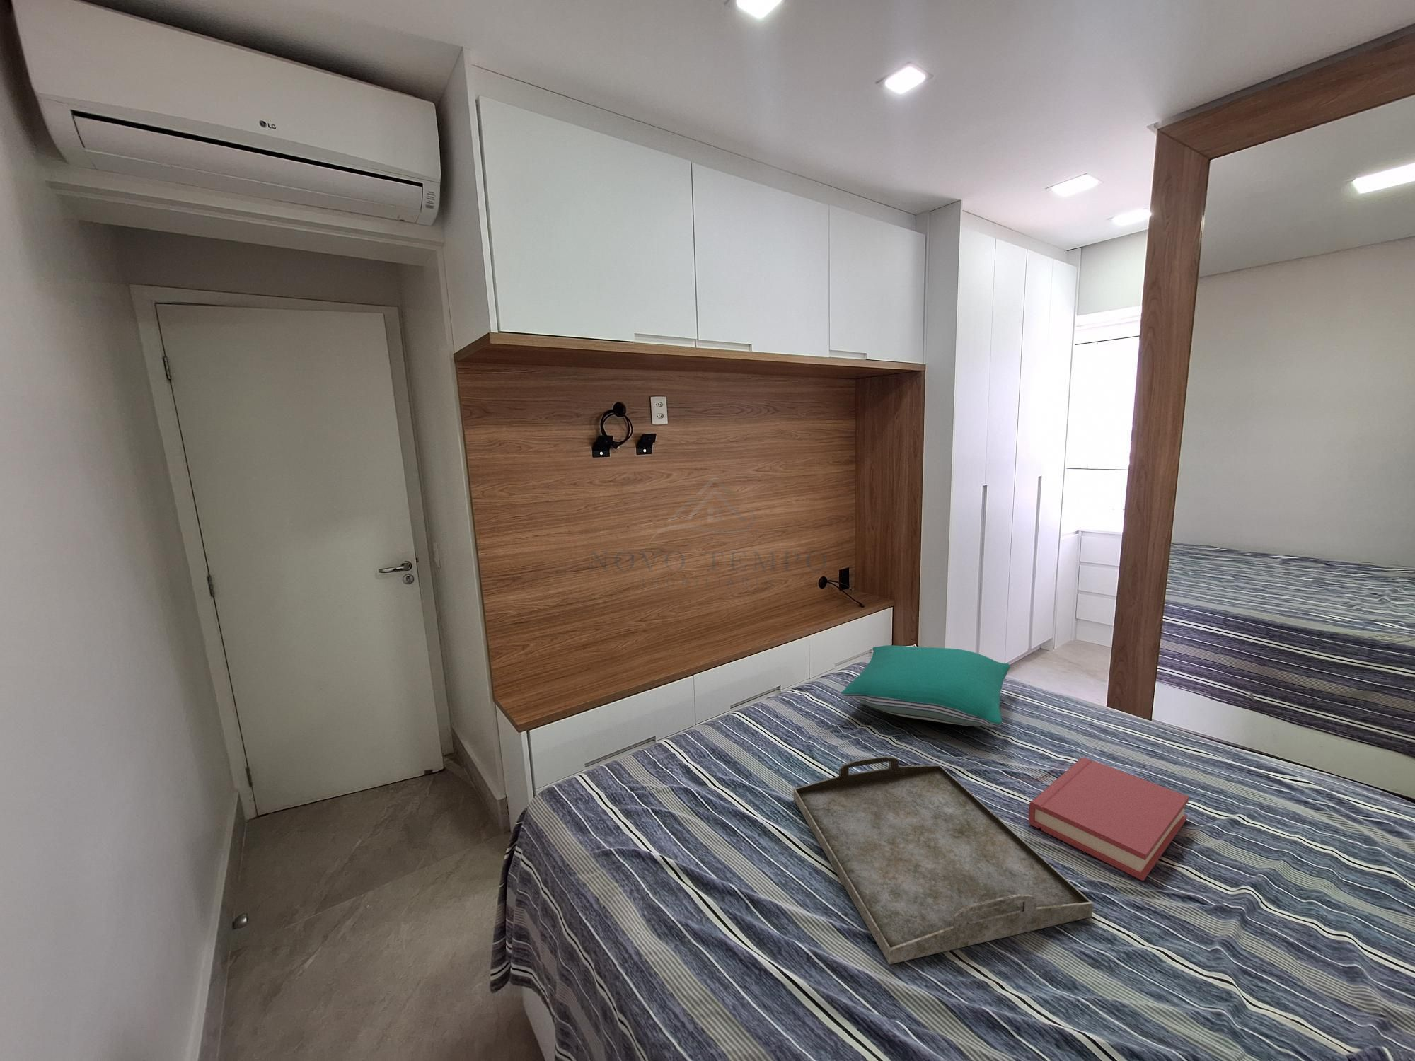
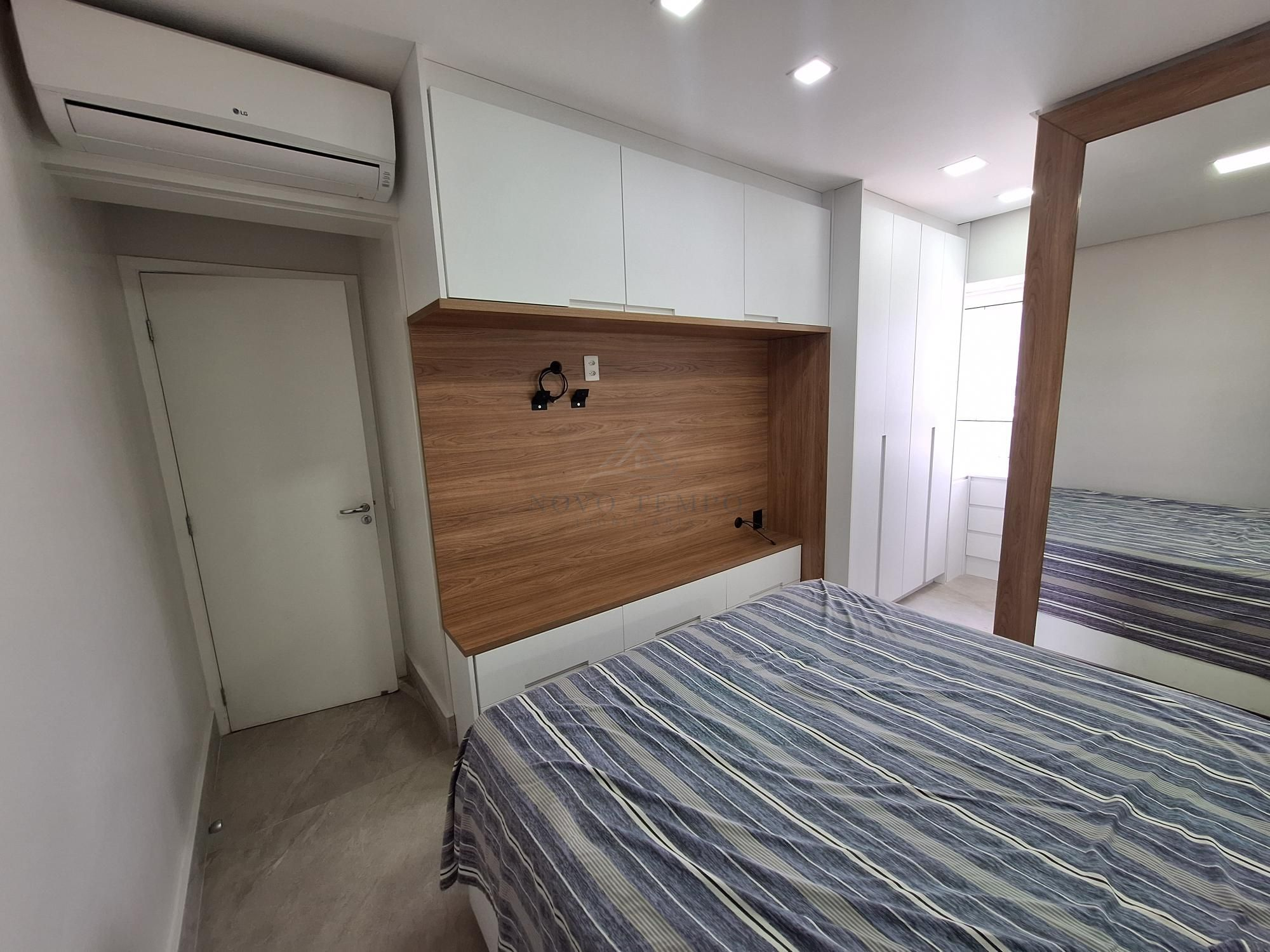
- serving tray (920, 831)
- pillow (927, 681)
- hardback book (1107, 810)
